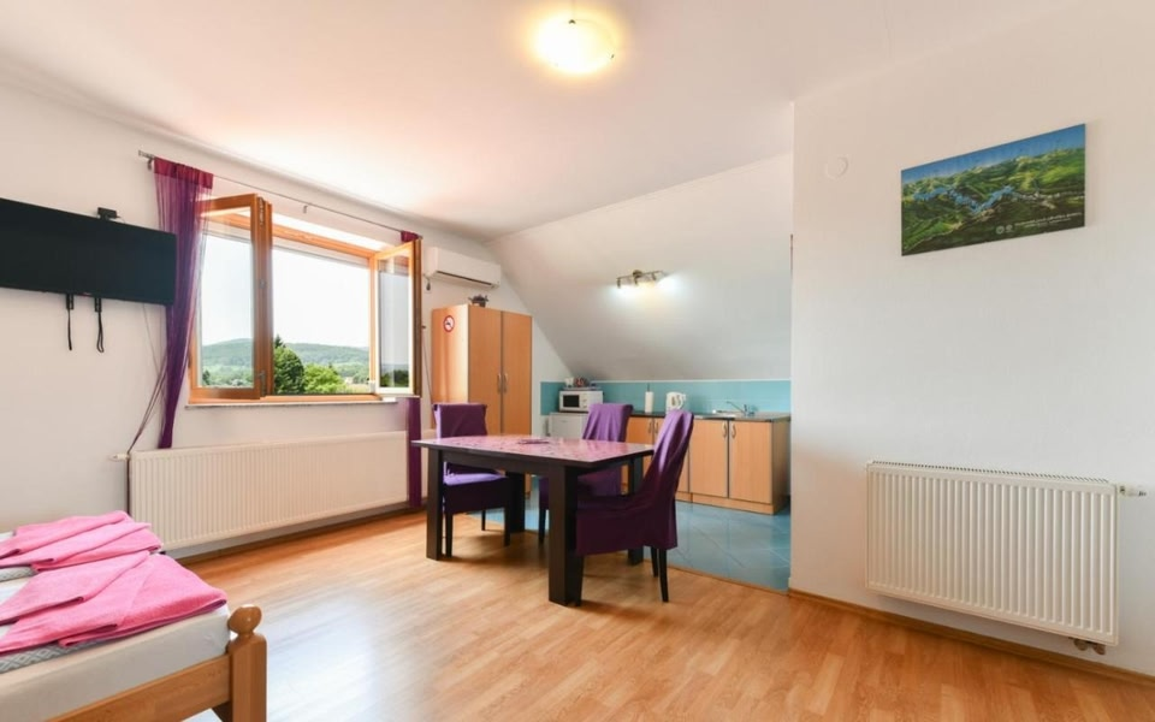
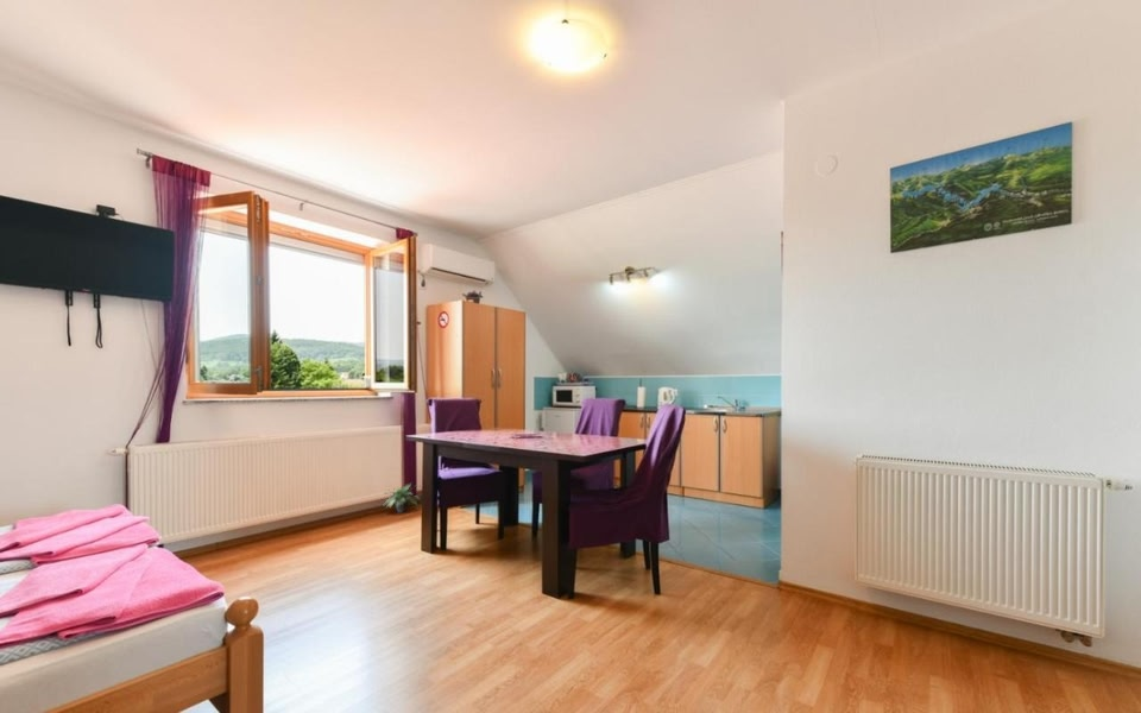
+ potted plant (401, 497)
